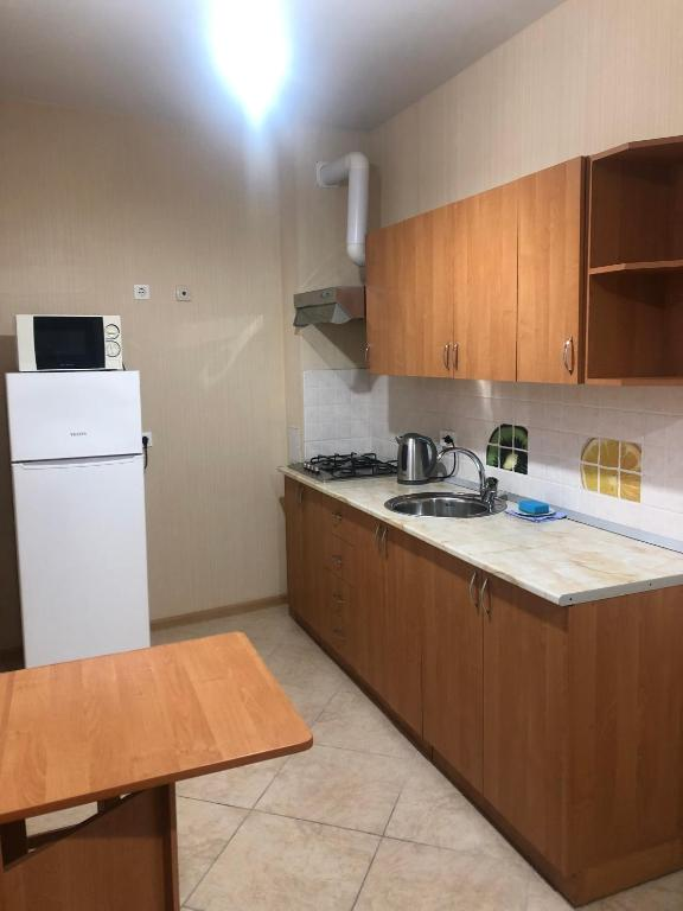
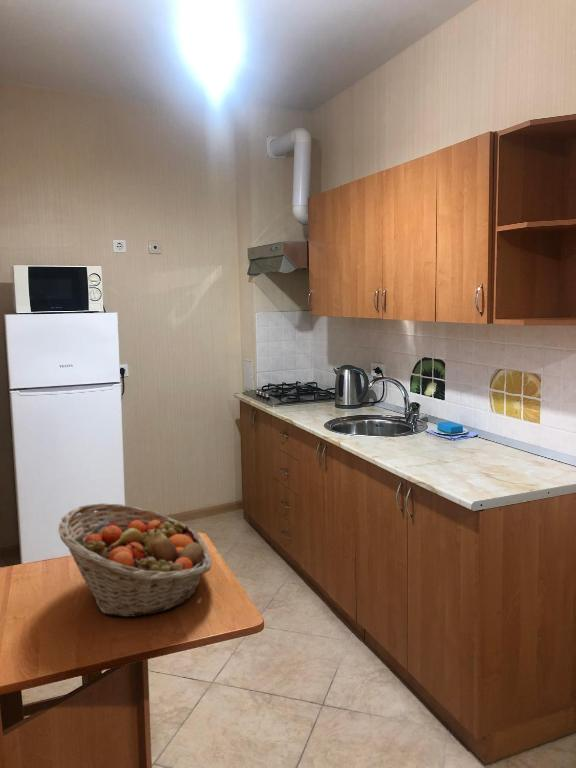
+ fruit basket (137, 551)
